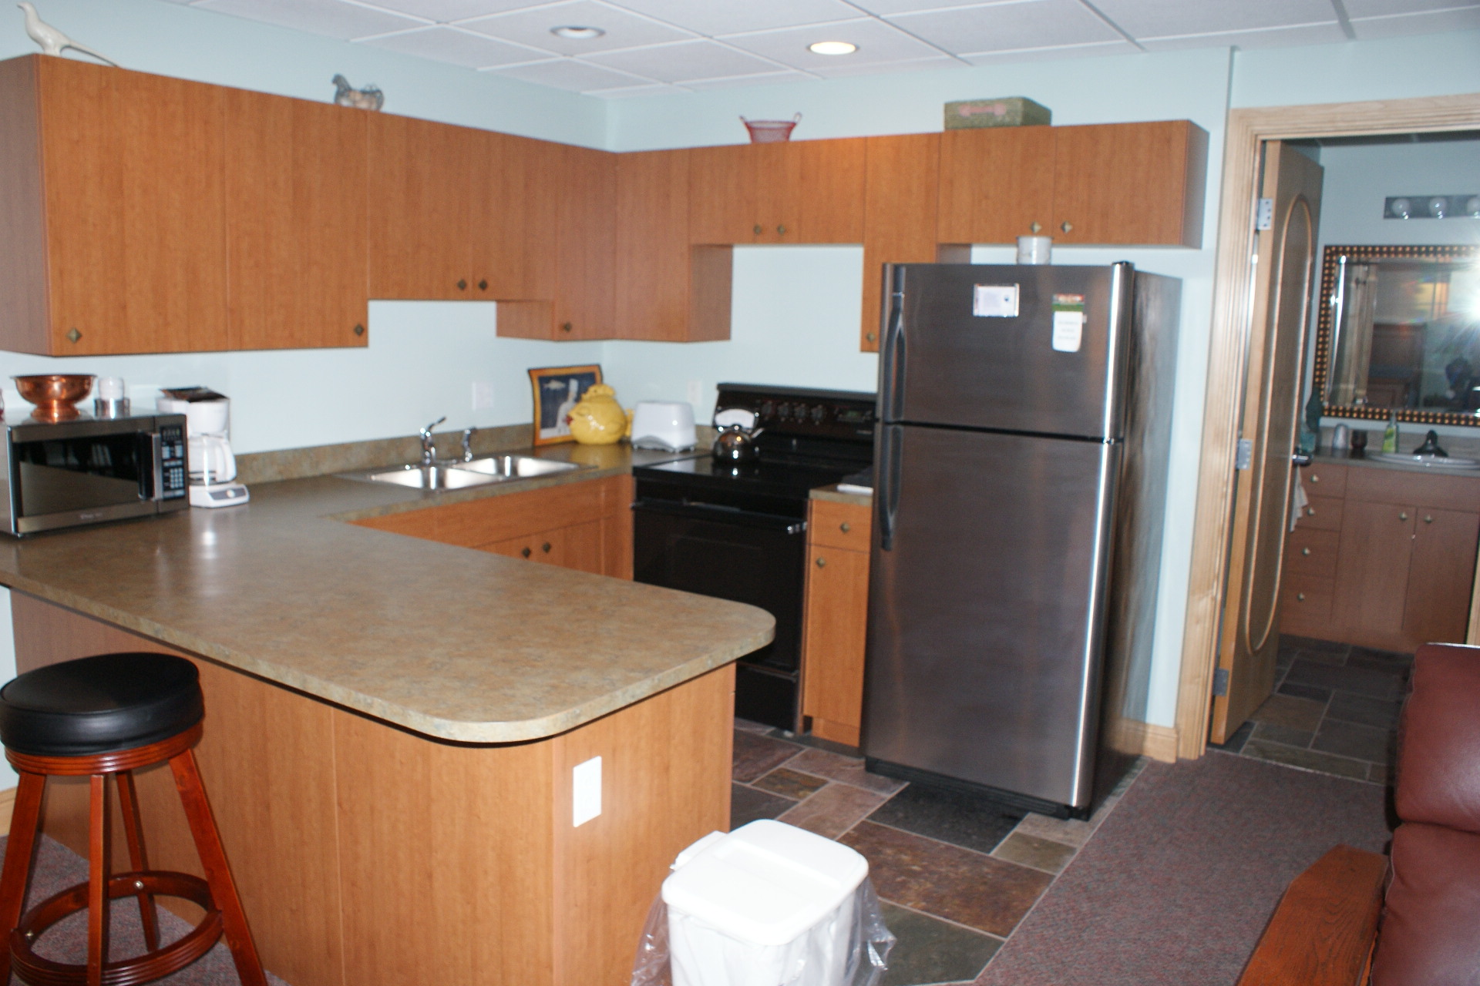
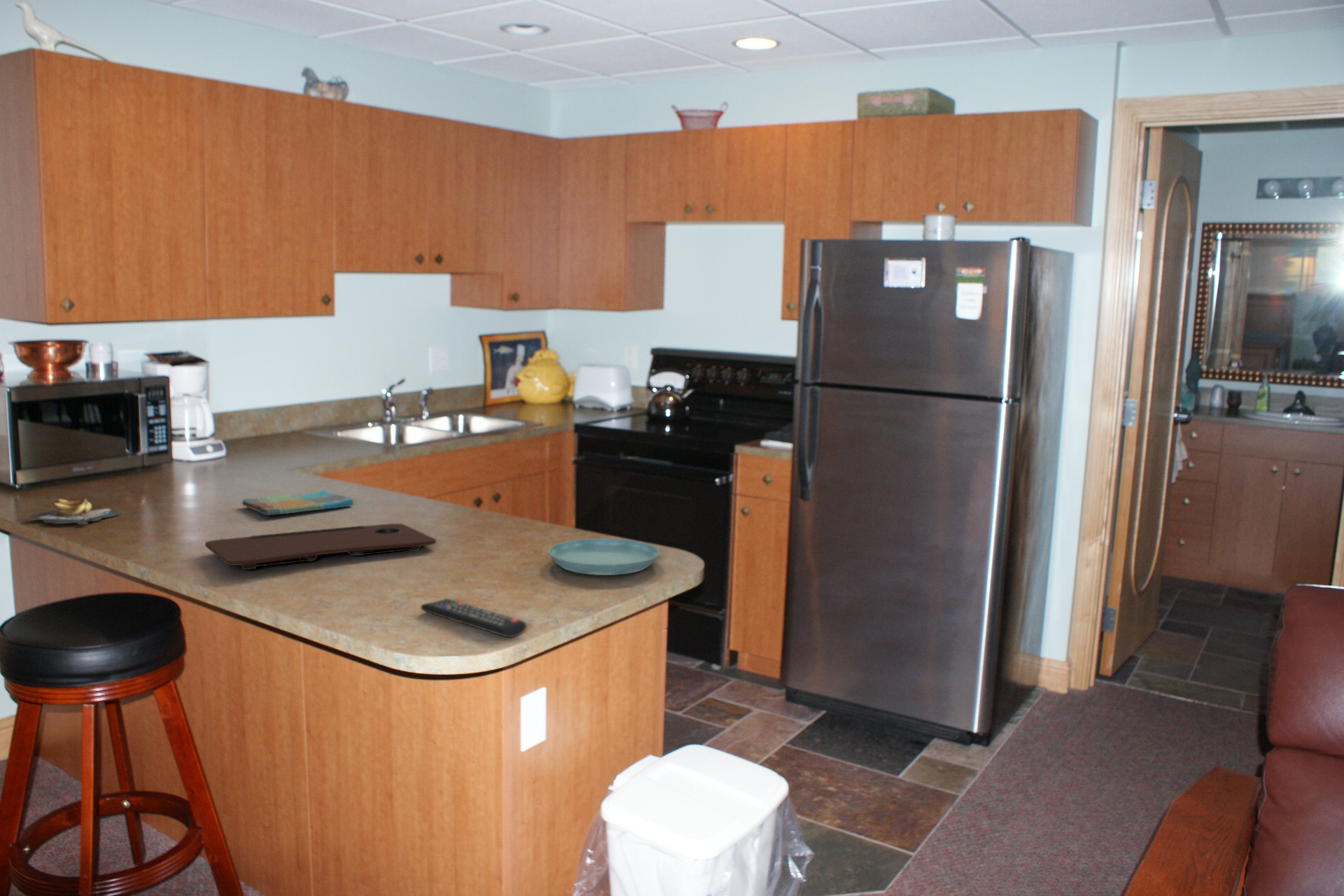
+ cutting board (323, 545)
+ banana bunch (74, 507)
+ saucer (603, 557)
+ remote control (472, 617)
+ dish towel (298, 502)
